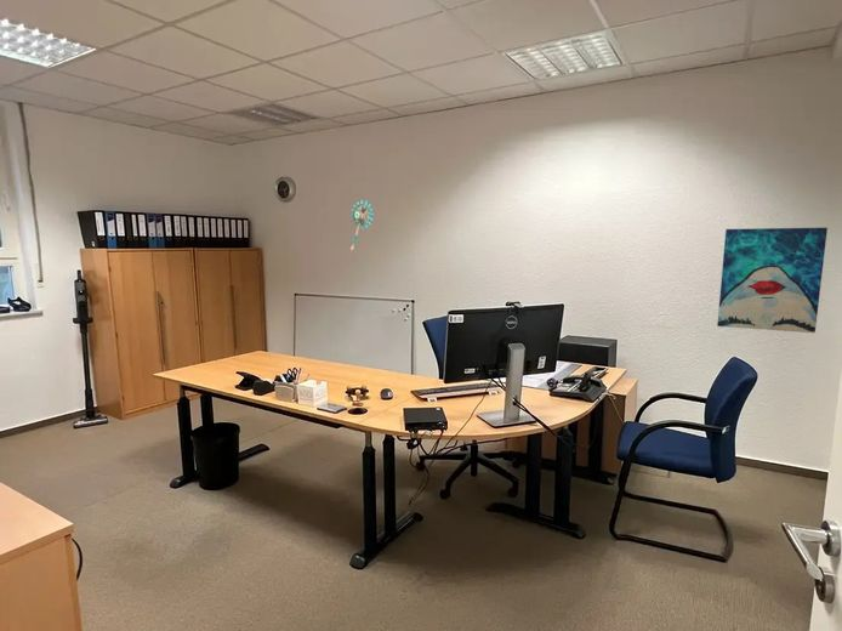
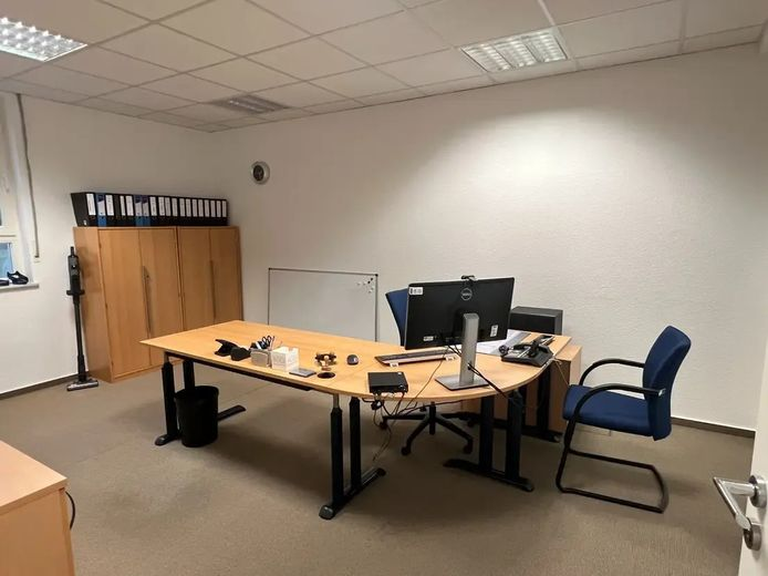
- wall clock (362, 226)
- wall art (768, 279)
